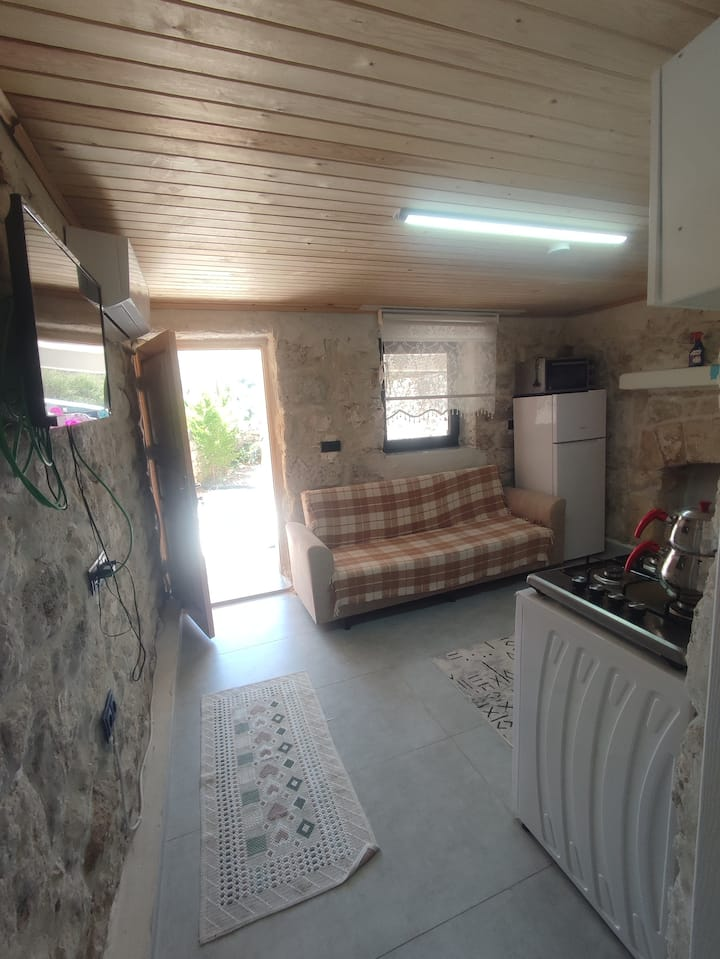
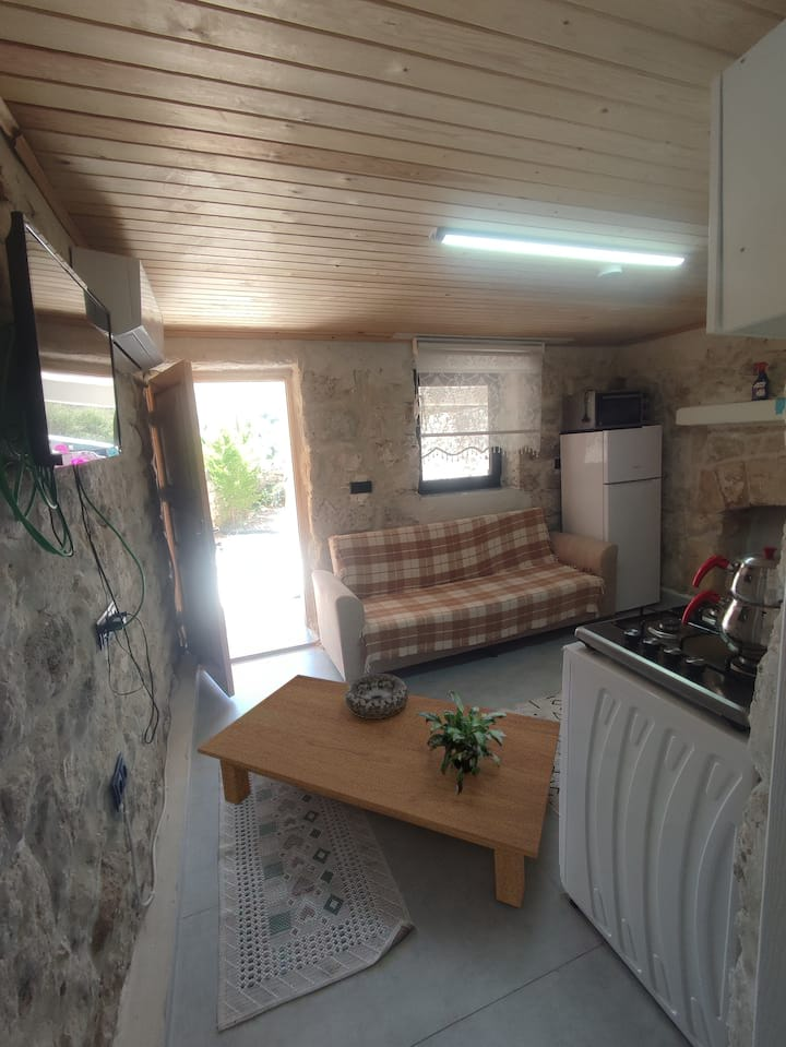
+ decorative bowl (377, 694)
+ coffee table (381, 763)
+ potted plant (464, 731)
